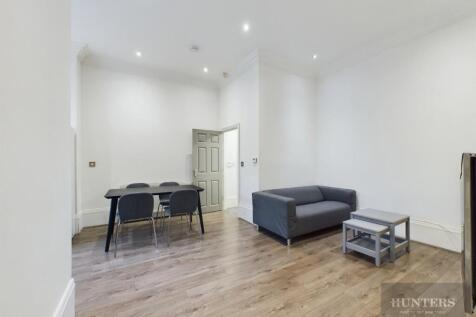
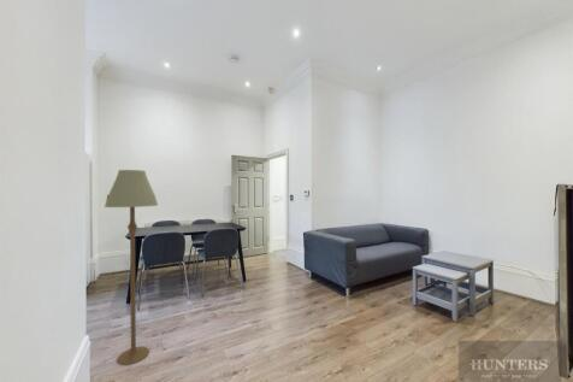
+ floor lamp (132, 263)
